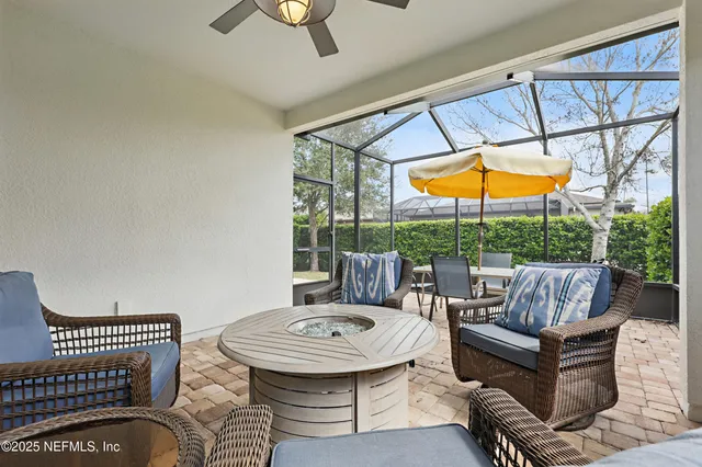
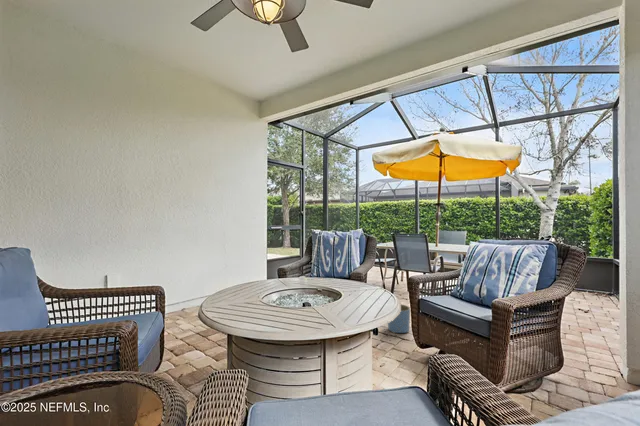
+ planter (398, 318)
